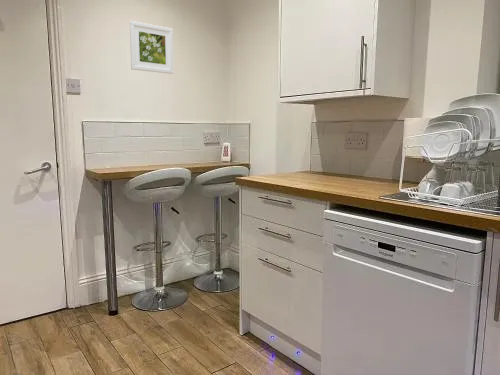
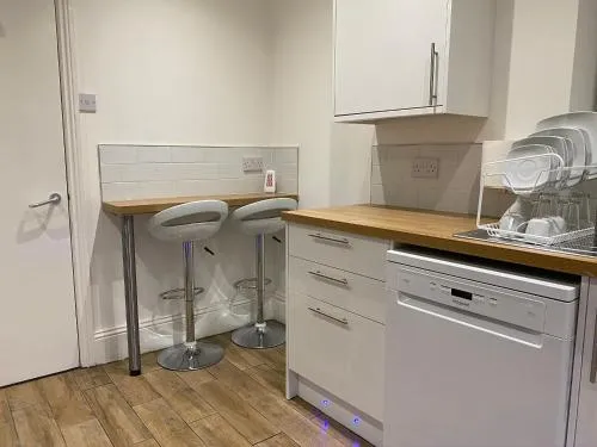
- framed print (152, 48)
